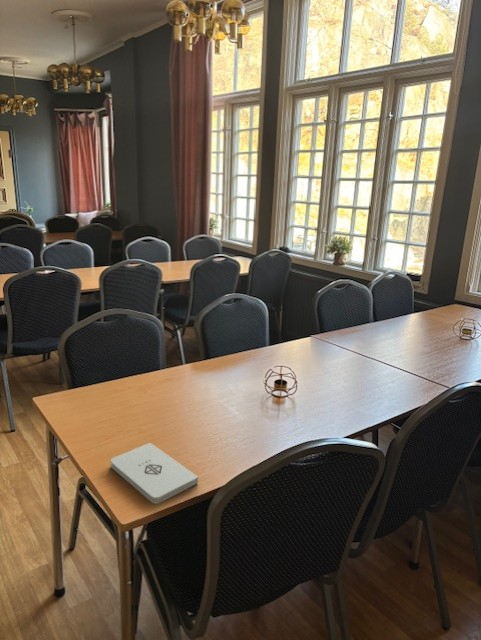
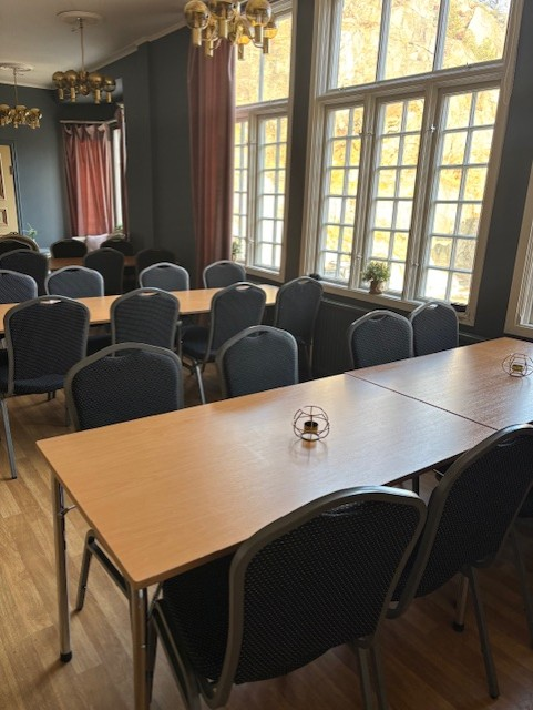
- notepad (152, 470)
